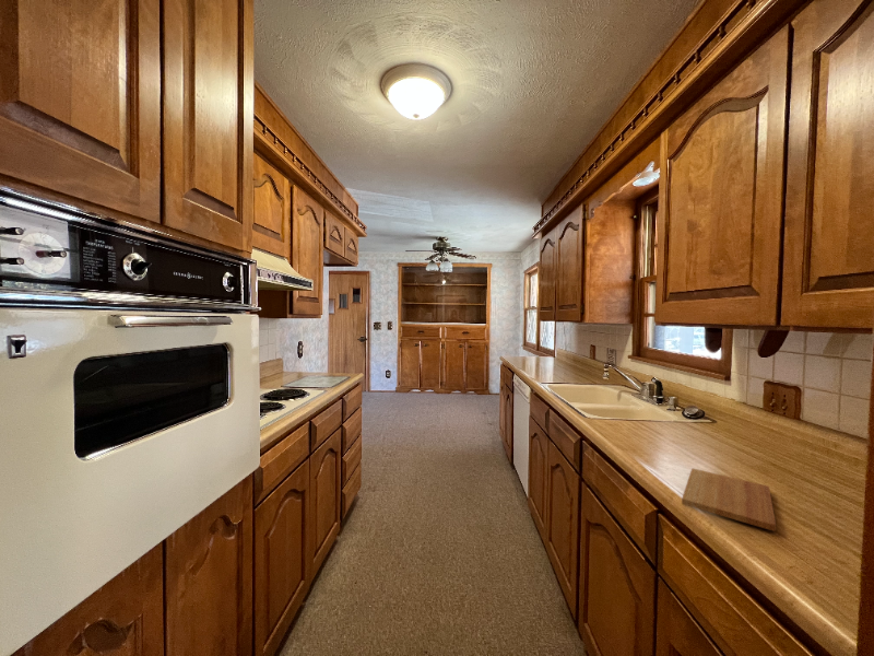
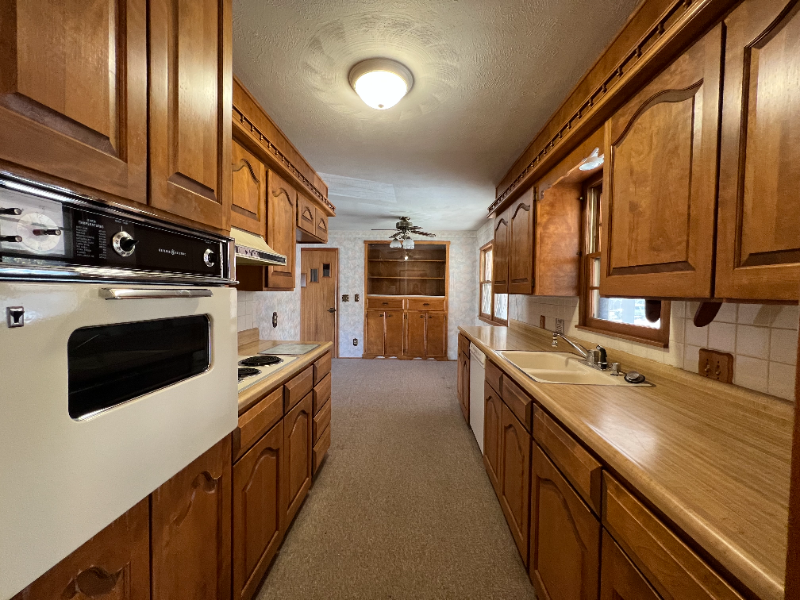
- cutting board (727, 494)
